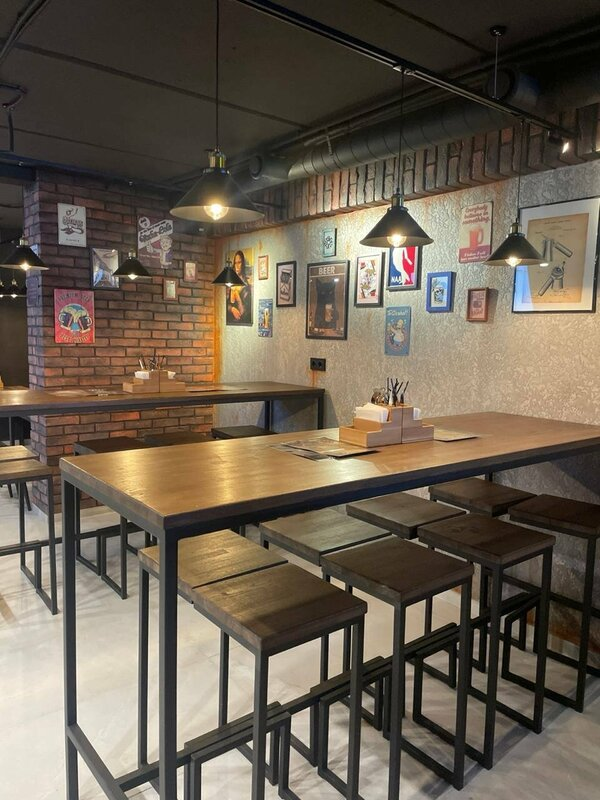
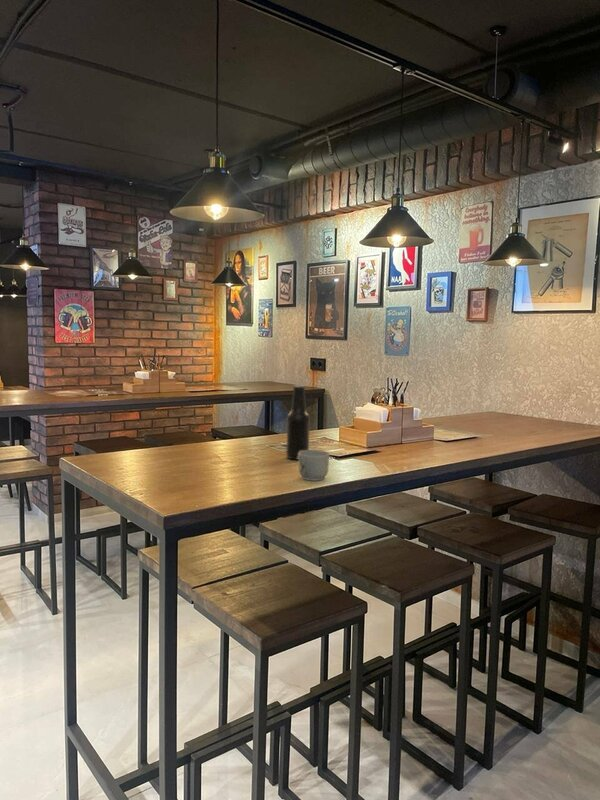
+ beer bottle (298, 422)
+ mug (310, 464)
